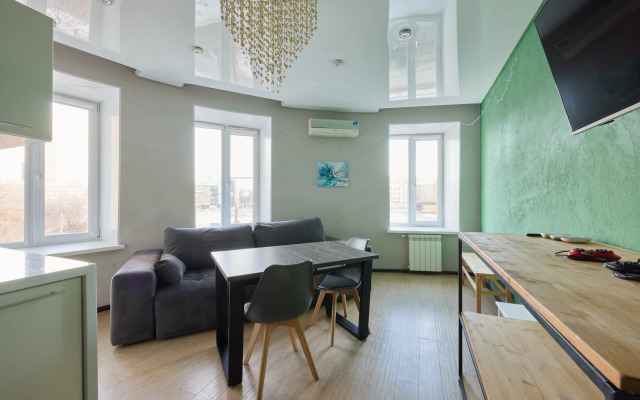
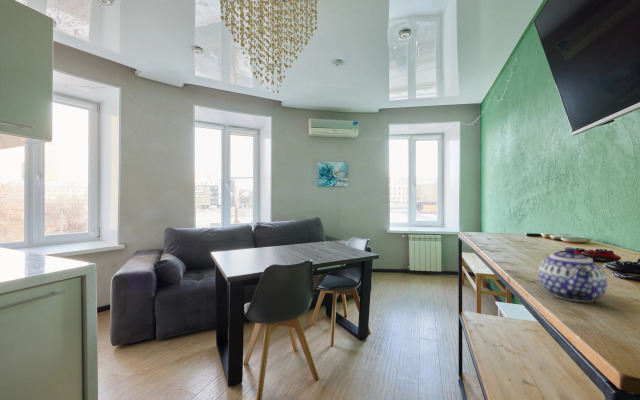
+ teapot (570, 272)
